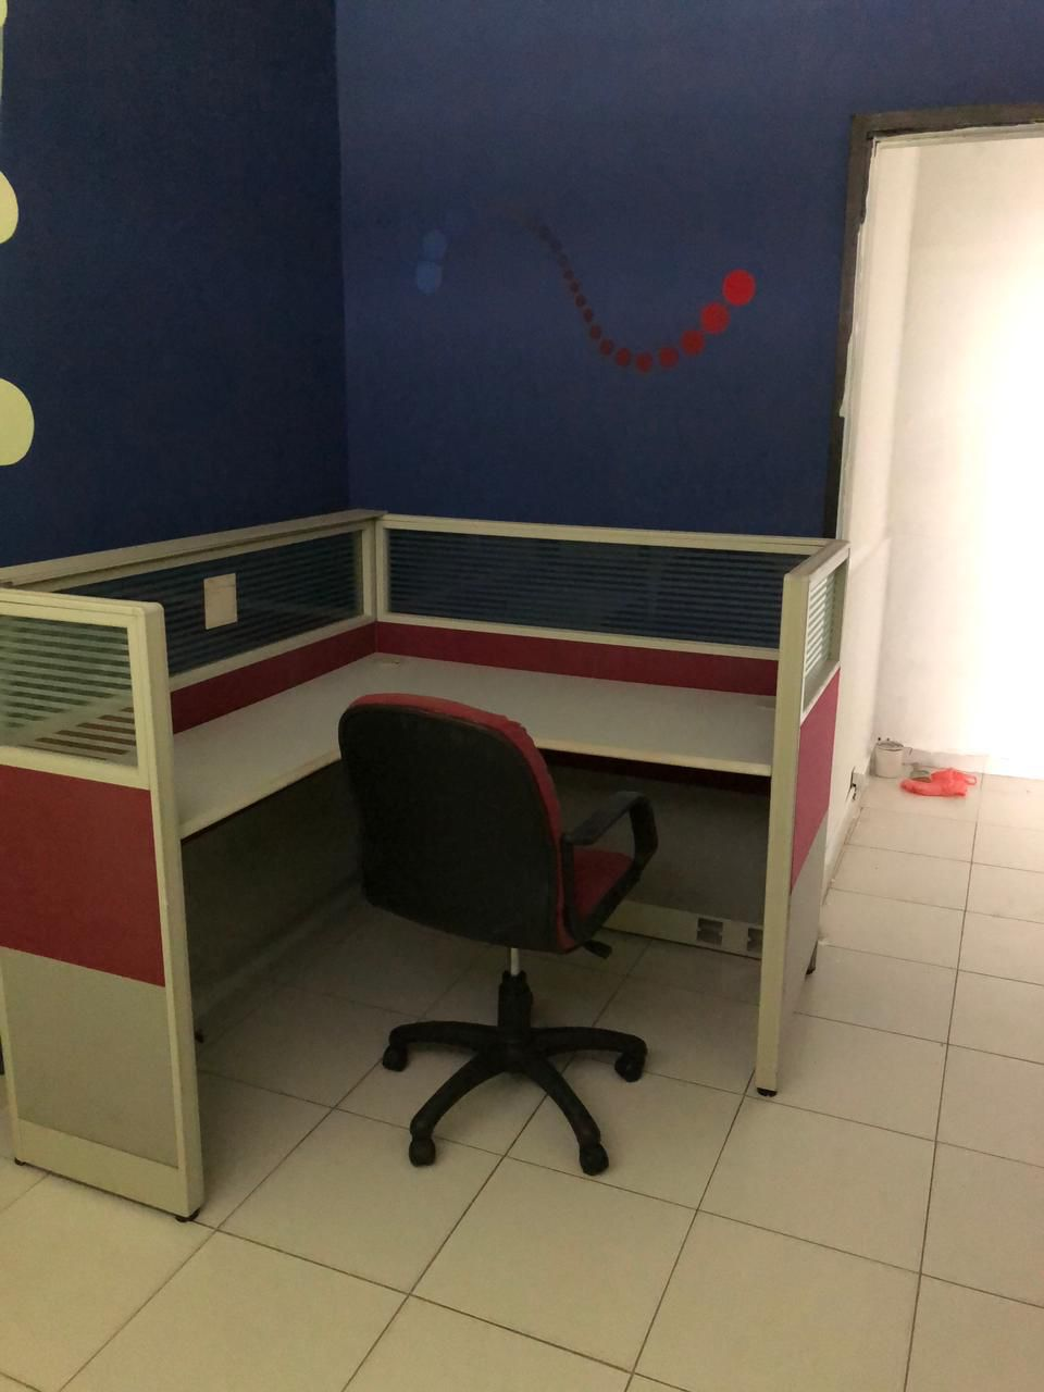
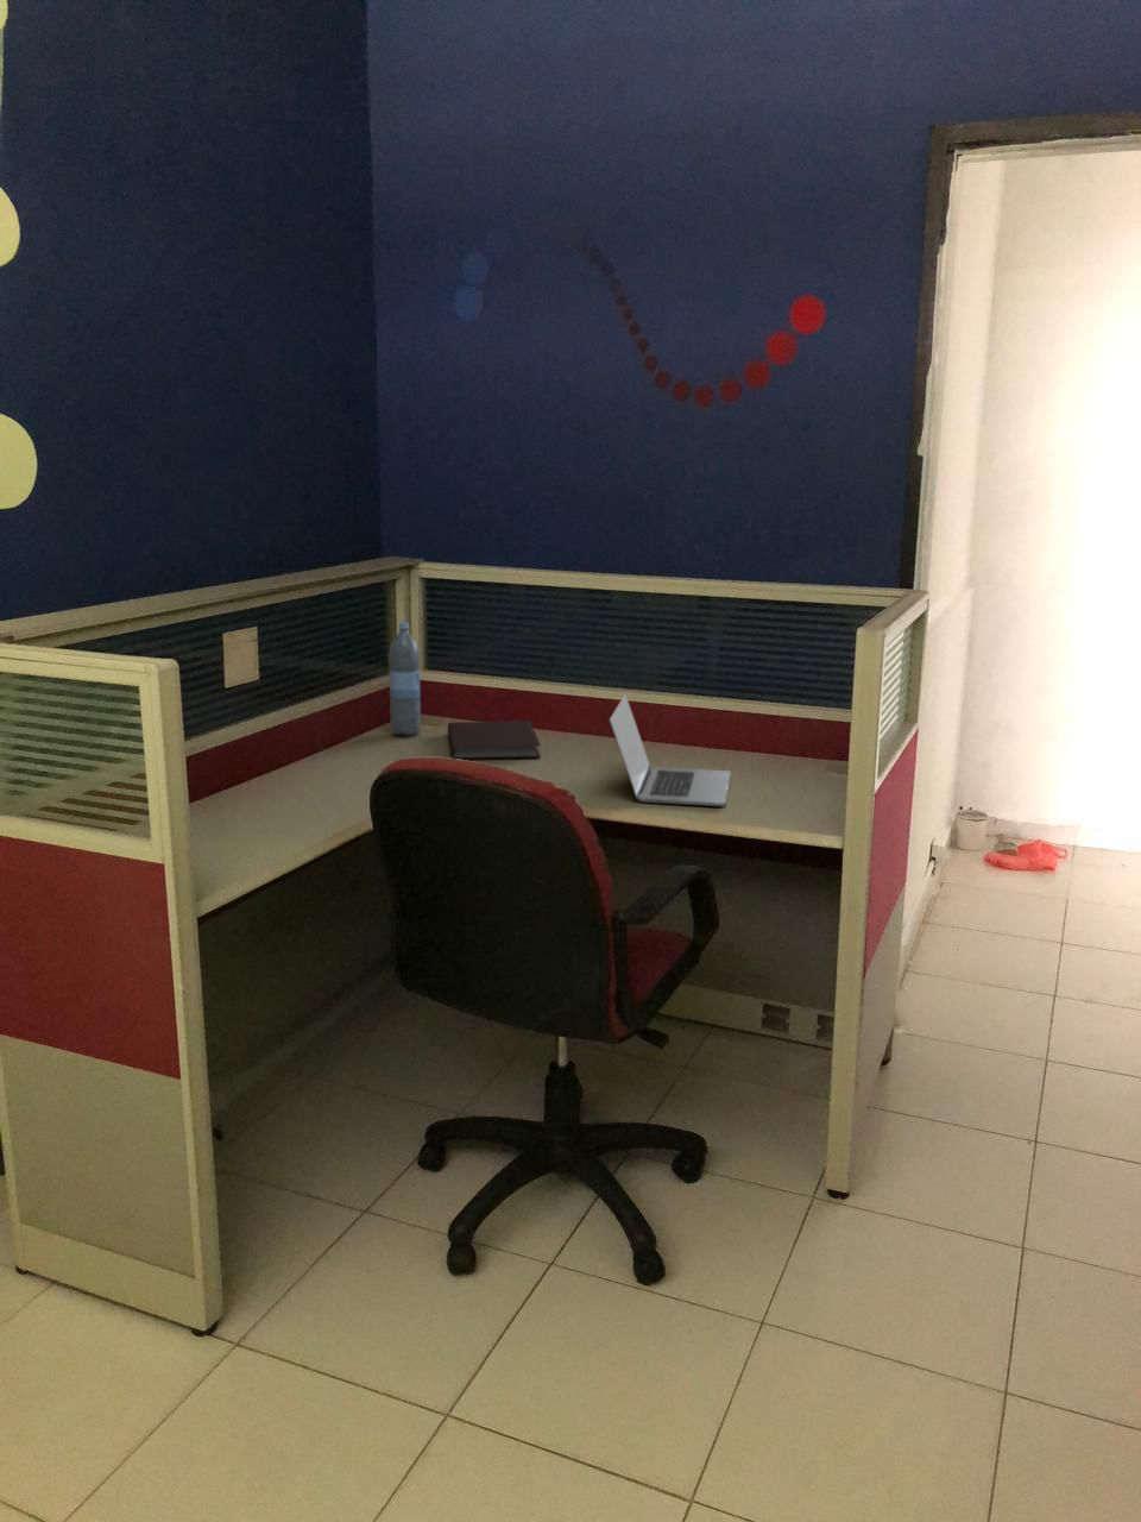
+ laptop (671, 768)
+ water bottle (404, 680)
+ notebook (493, 739)
